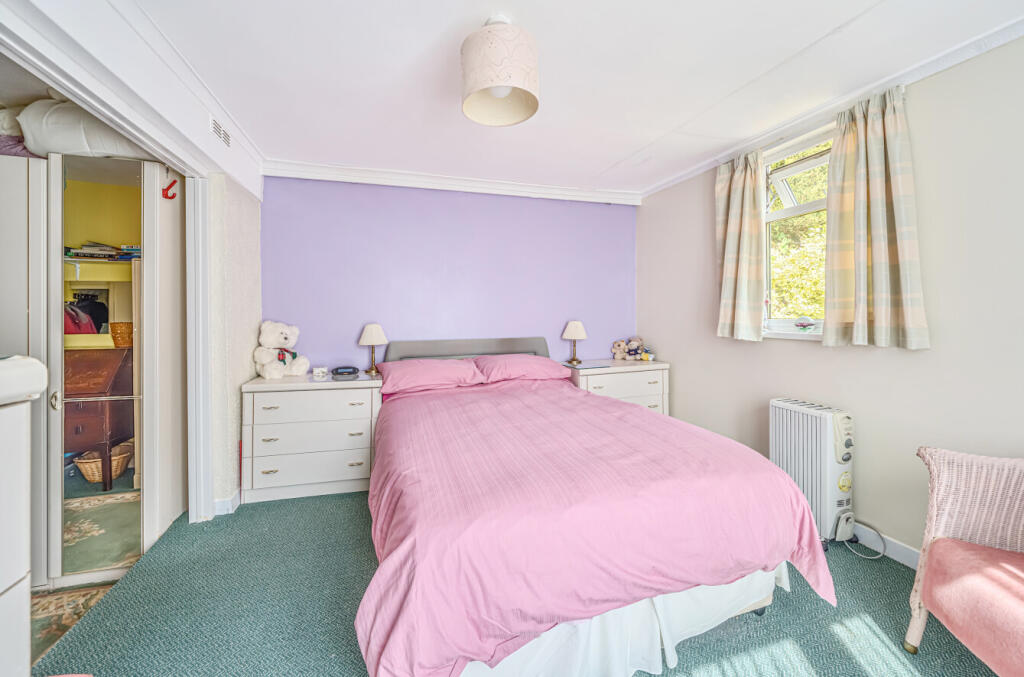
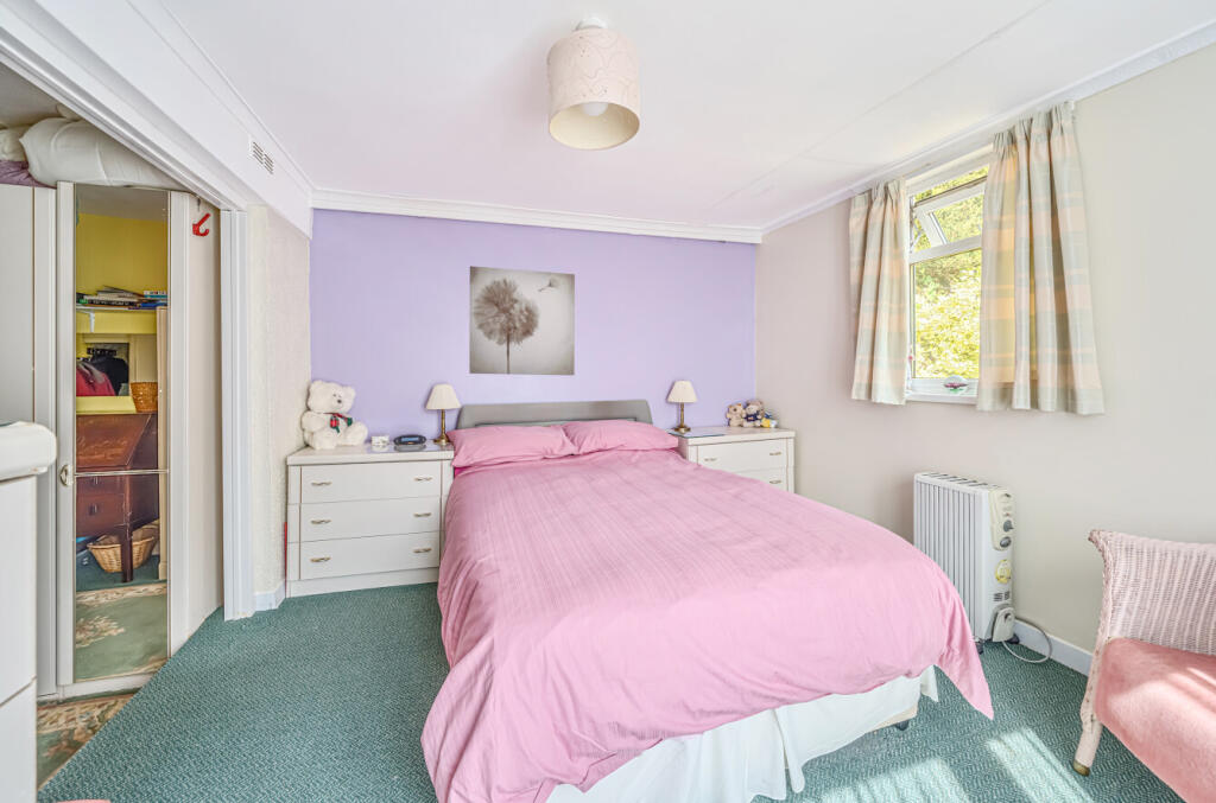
+ wall art (522, 321)
